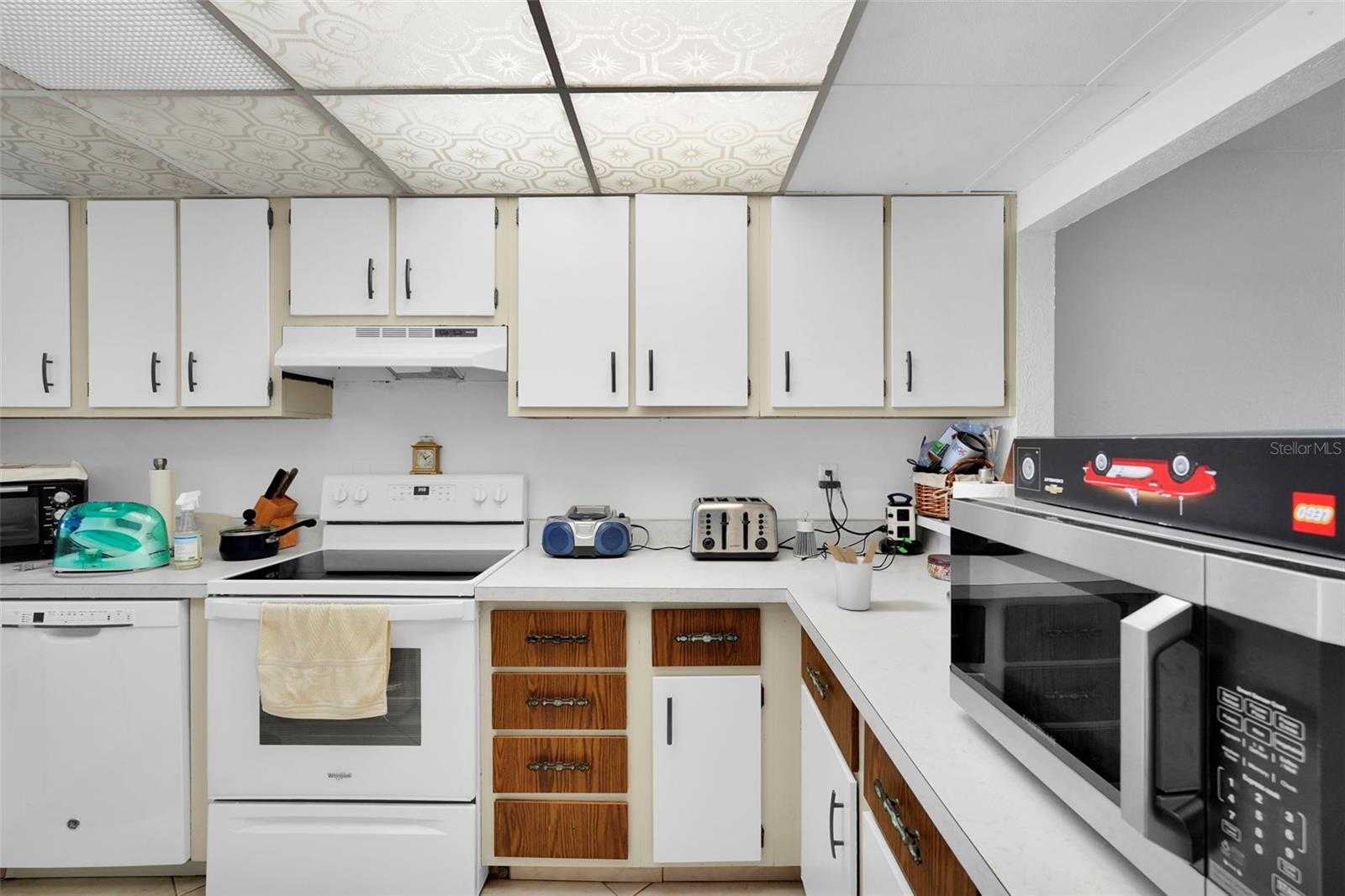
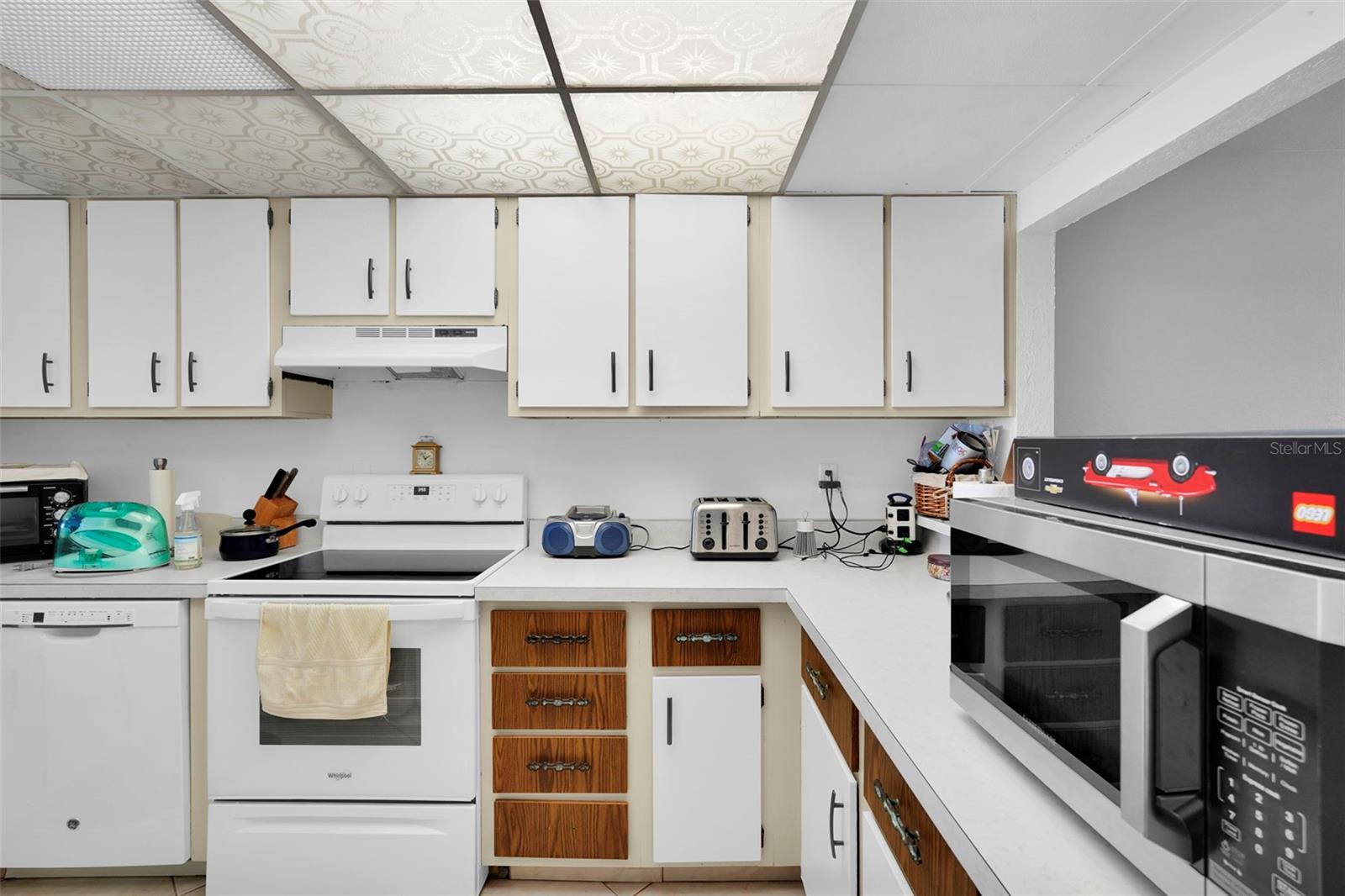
- utensil holder (850, 573)
